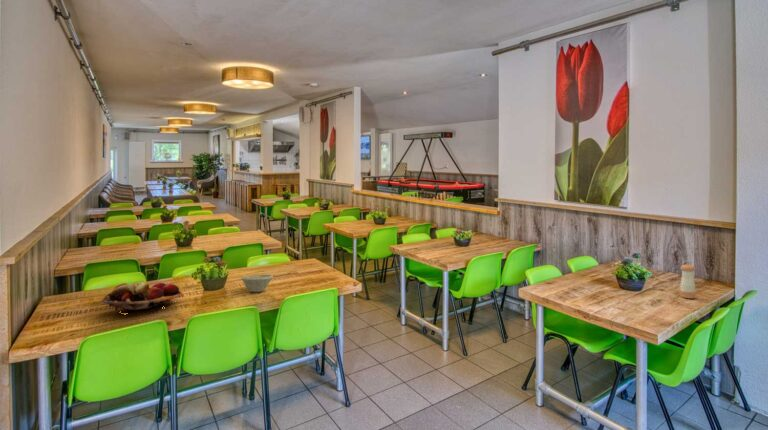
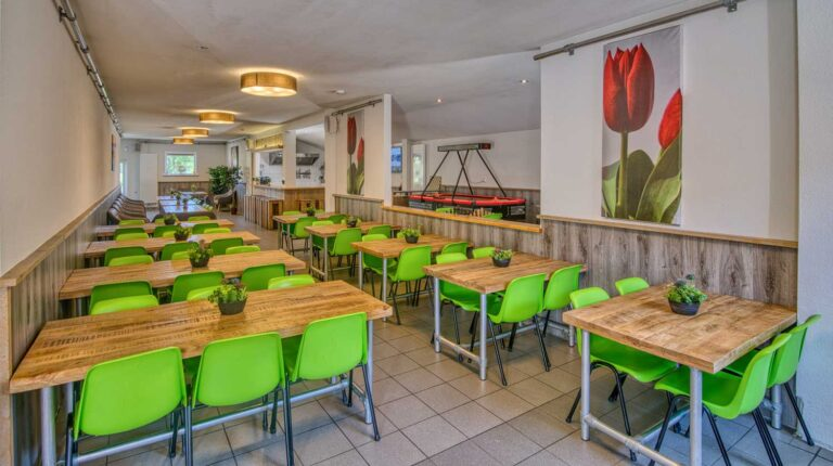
- pepper shaker (687, 280)
- bowl (257, 283)
- fruit basket (143, 295)
